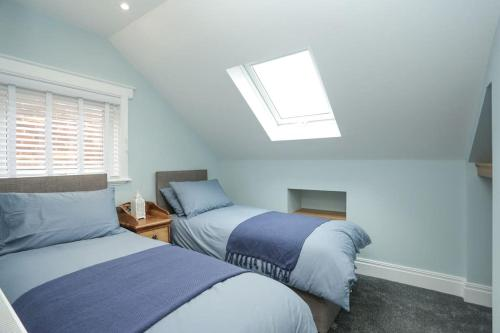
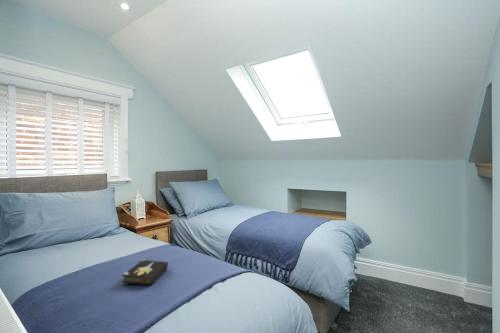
+ hardback book (146, 271)
